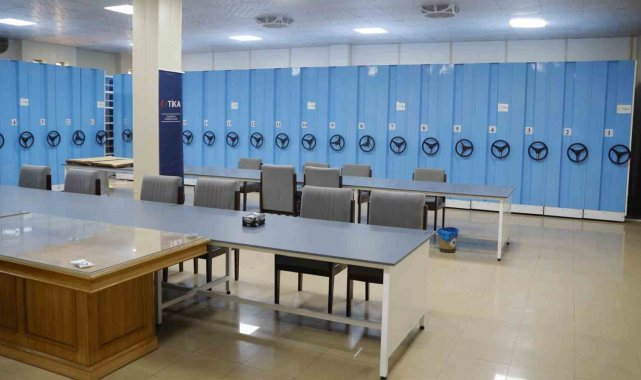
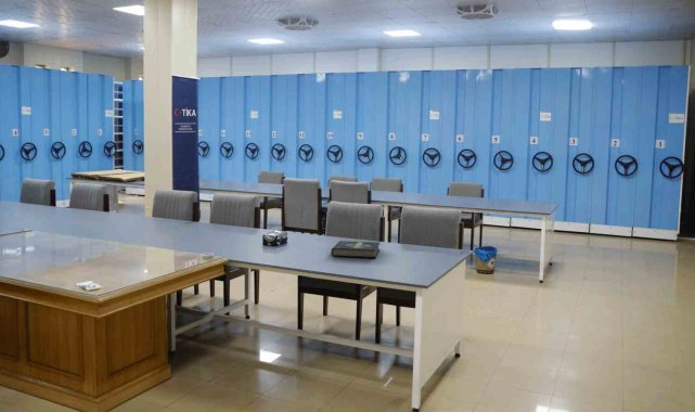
+ book (356, 248)
